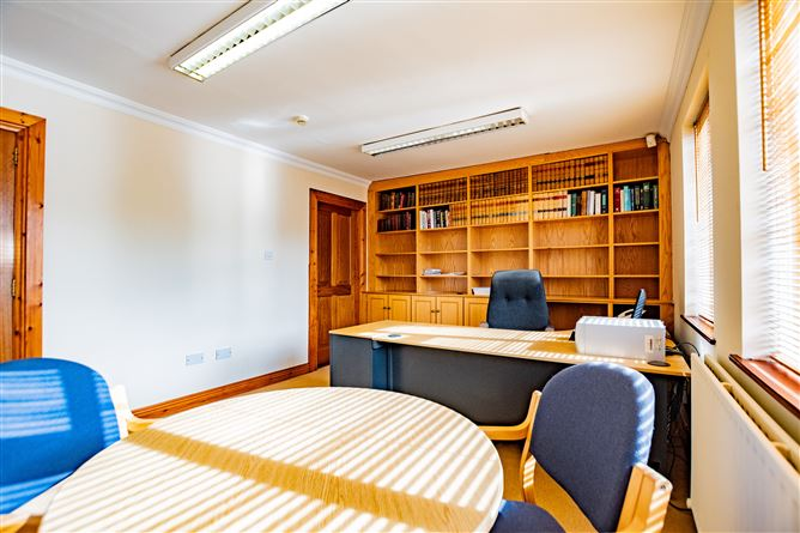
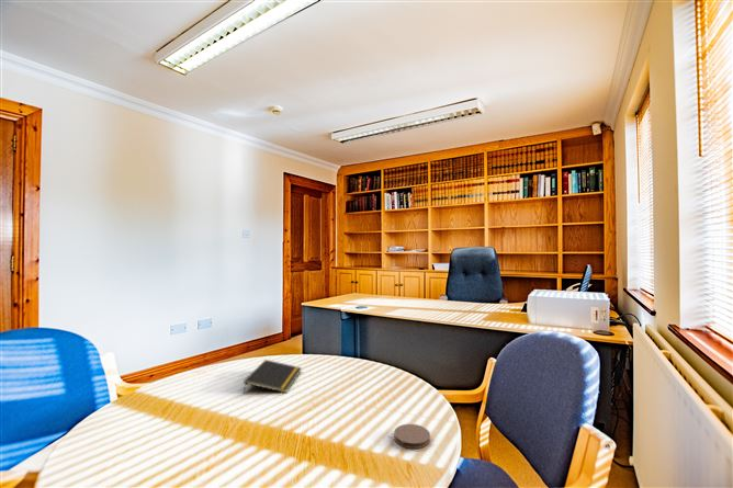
+ notepad (274, 374)
+ coaster (411, 435)
